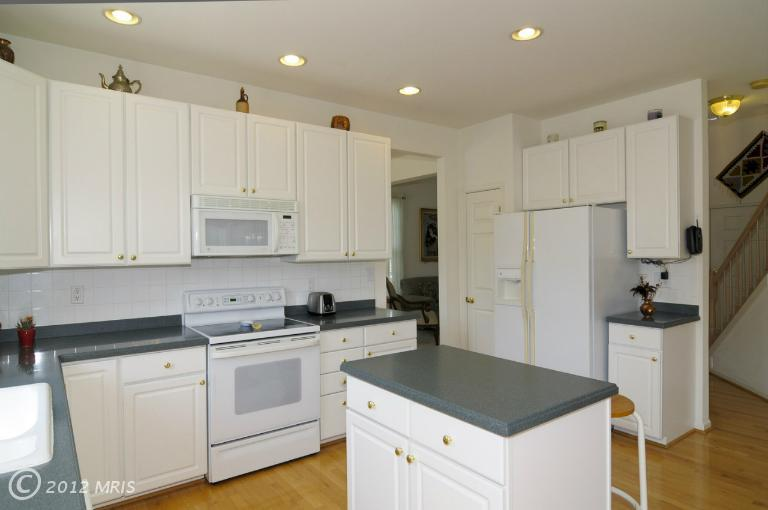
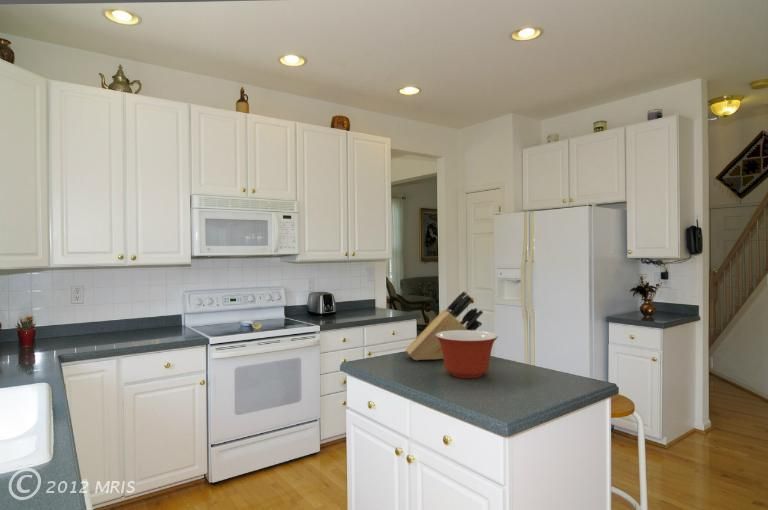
+ mixing bowl (466, 354)
+ knife block (444, 324)
